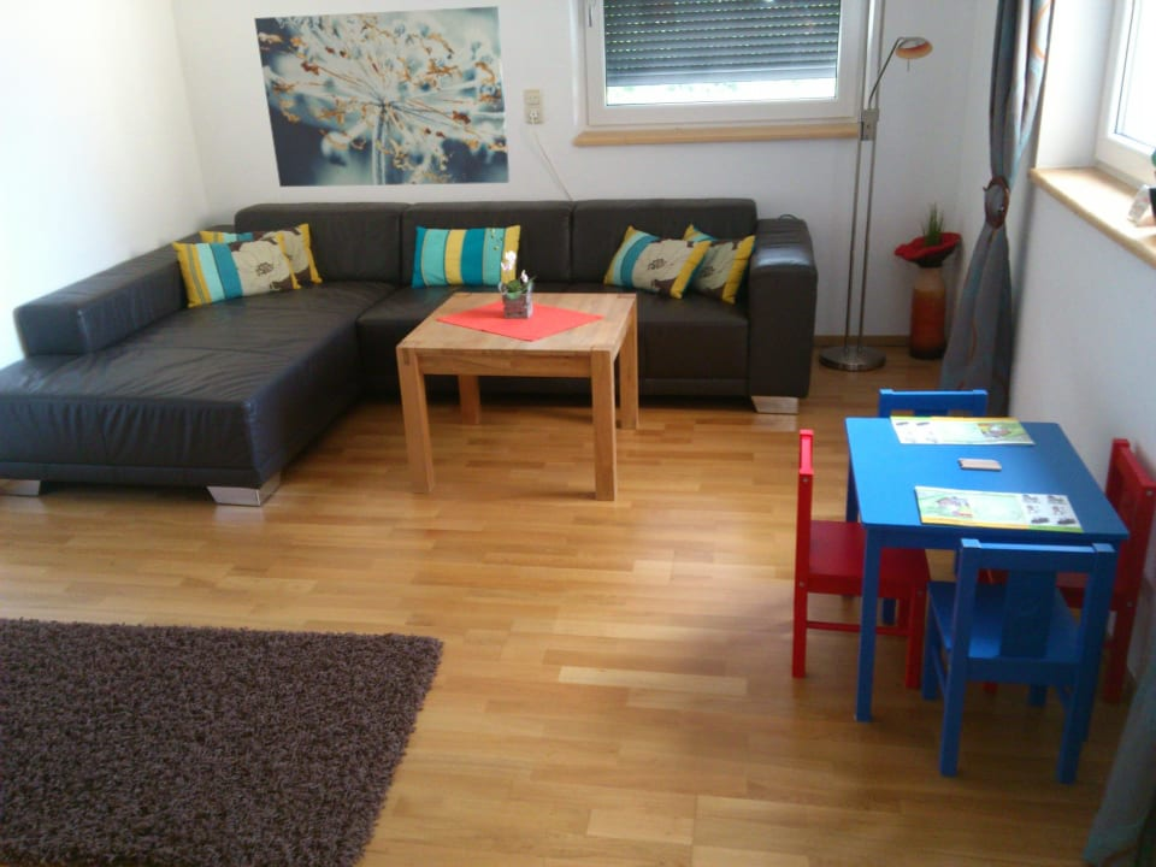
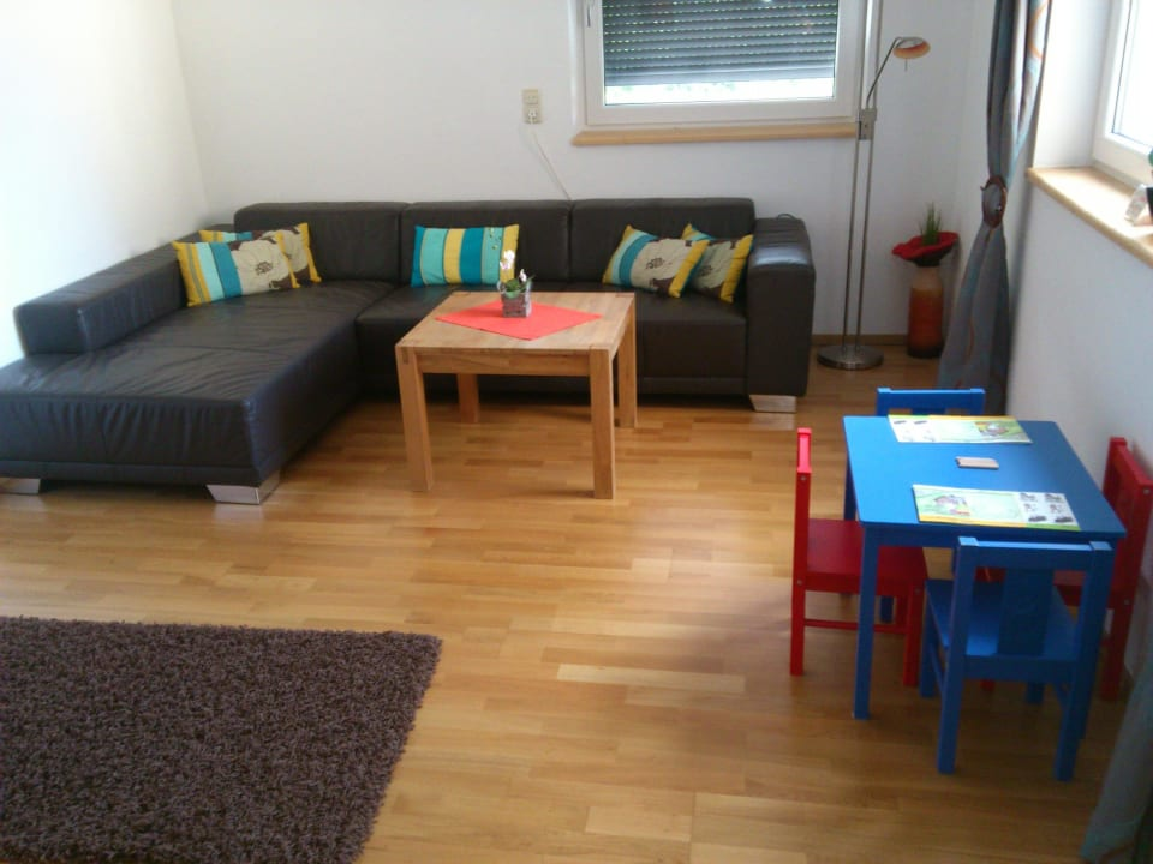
- wall art (383, 100)
